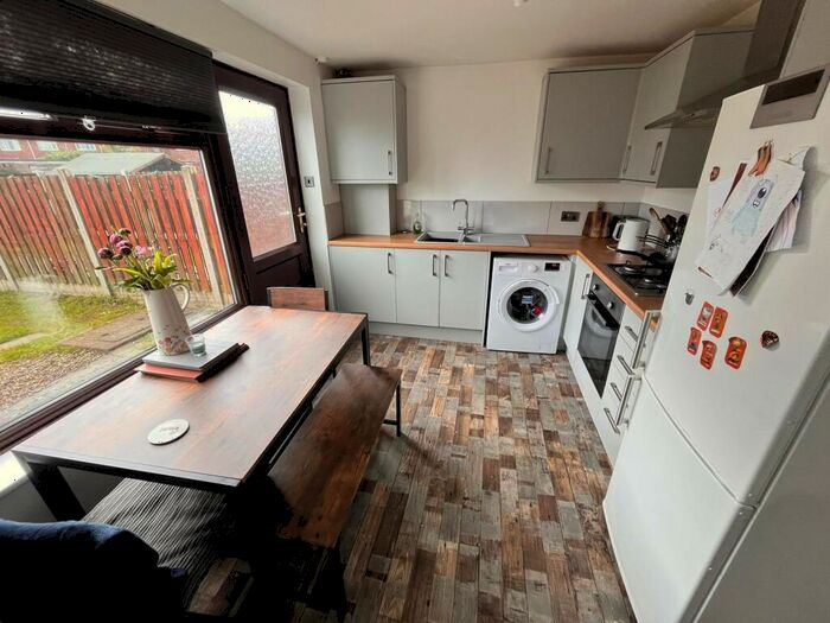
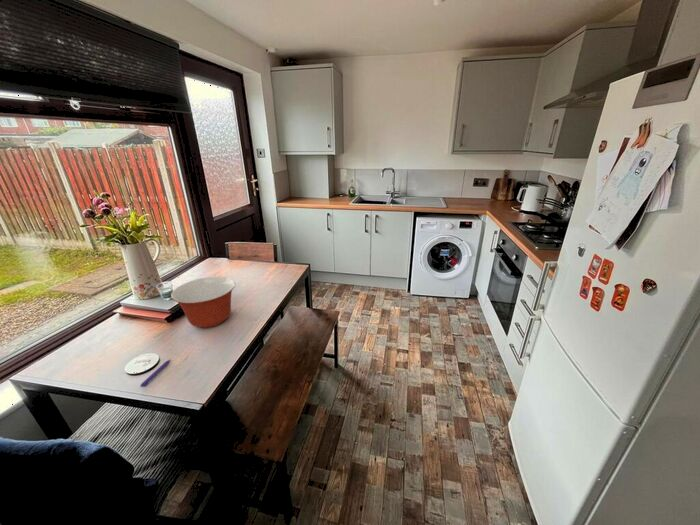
+ mixing bowl (207, 304)
+ pen (156, 372)
